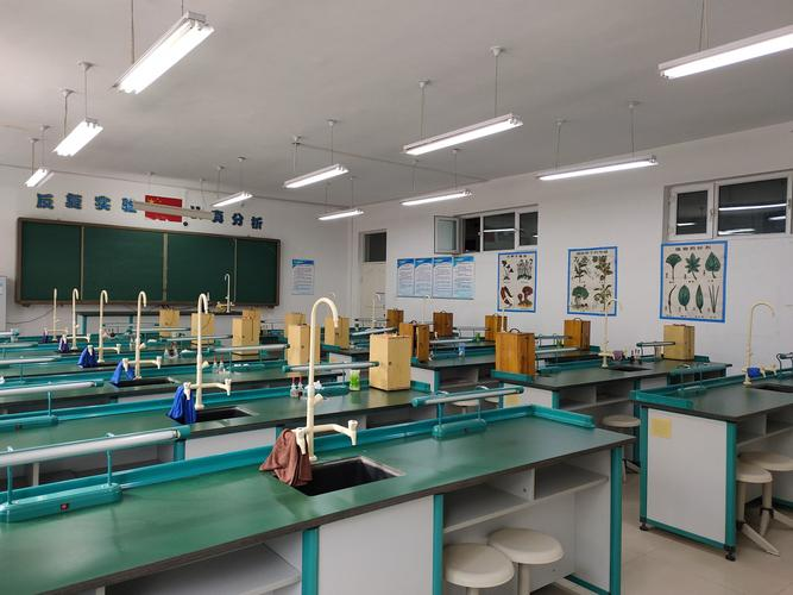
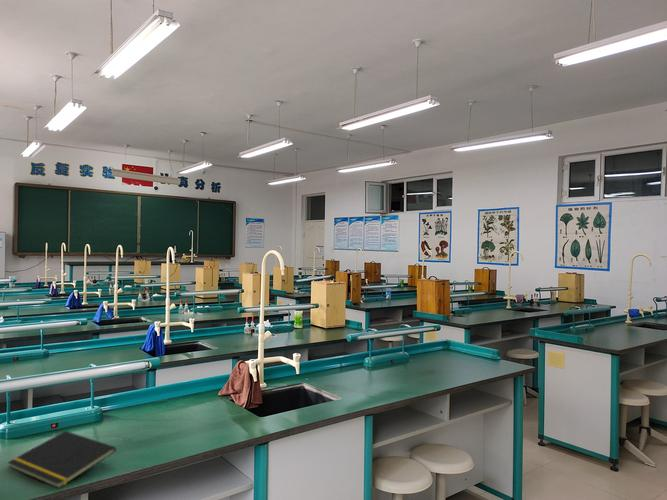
+ notepad (62, 456)
